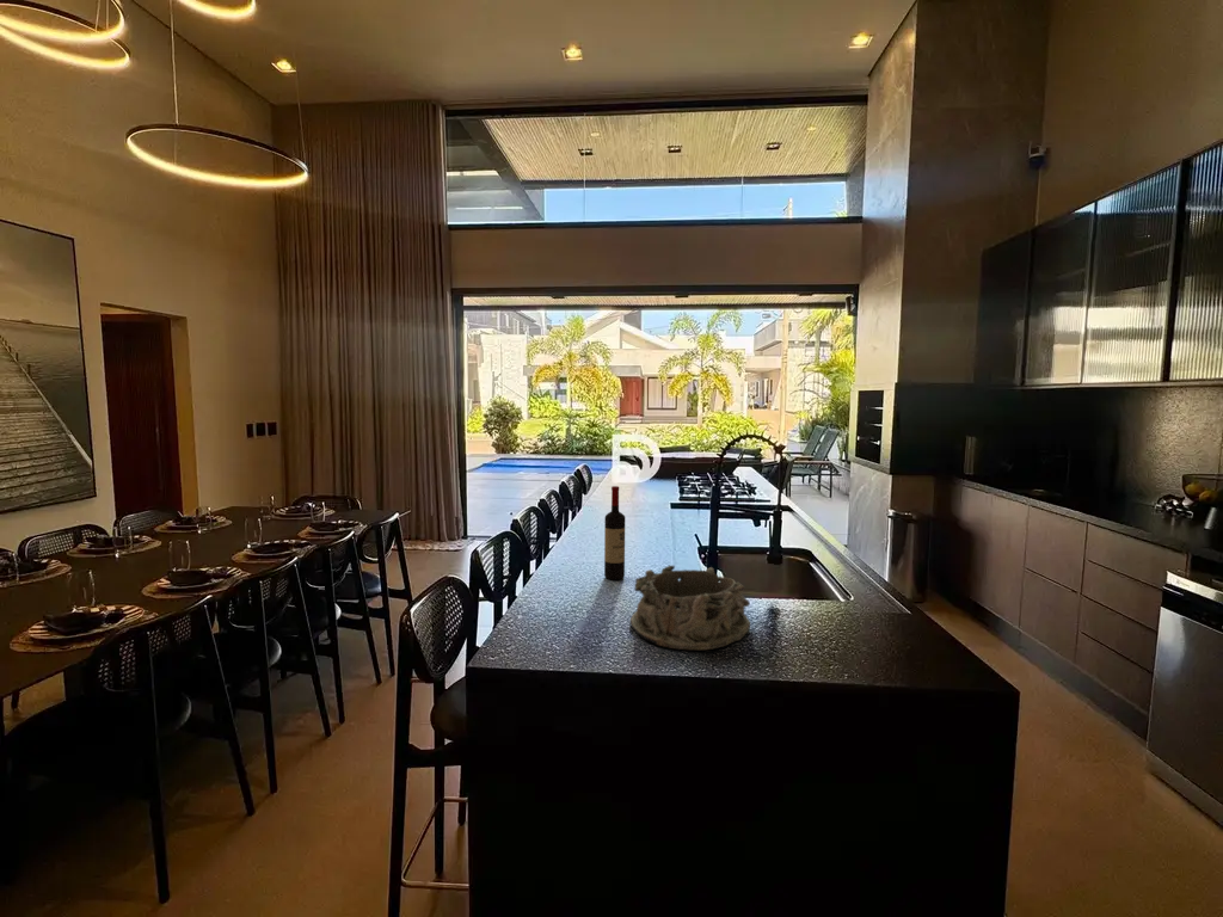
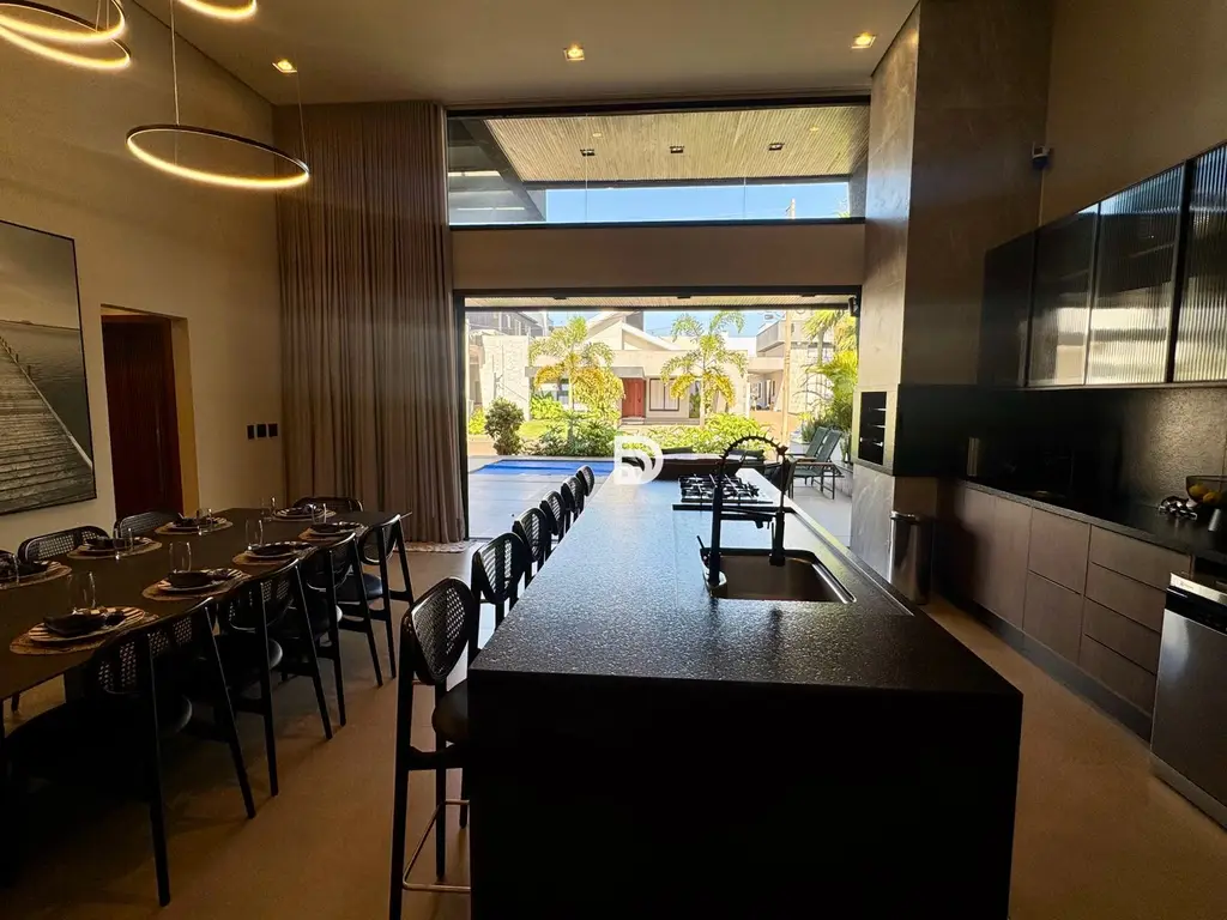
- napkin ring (689, 599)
- wine bottle (614, 531)
